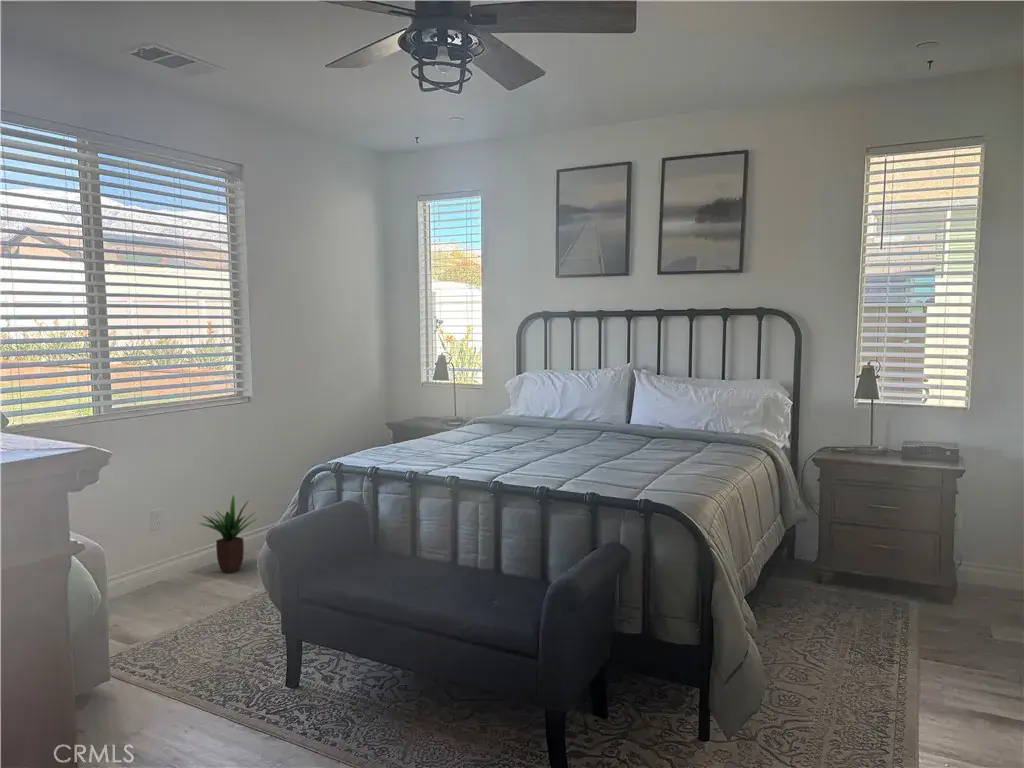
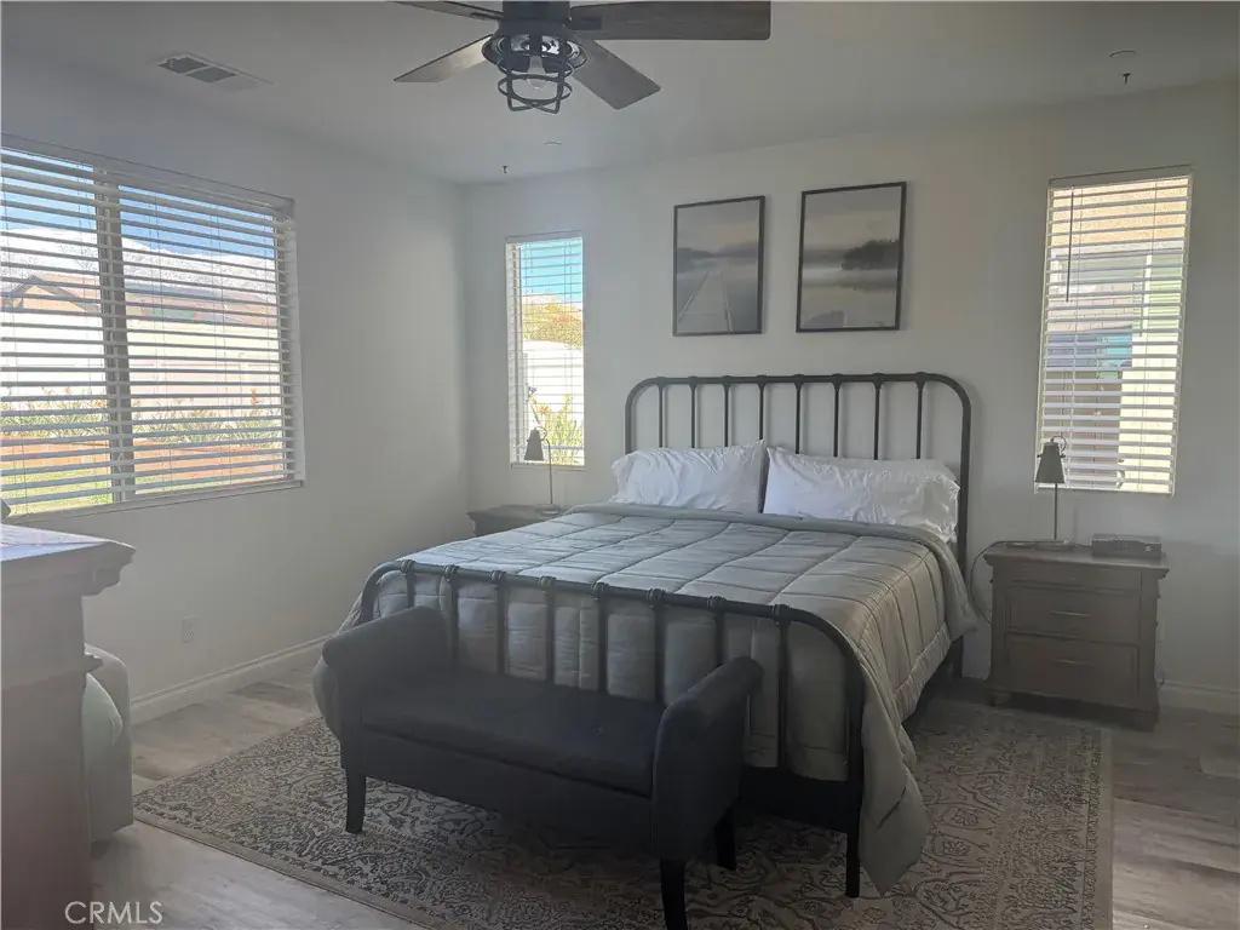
- potted plant (230, 533)
